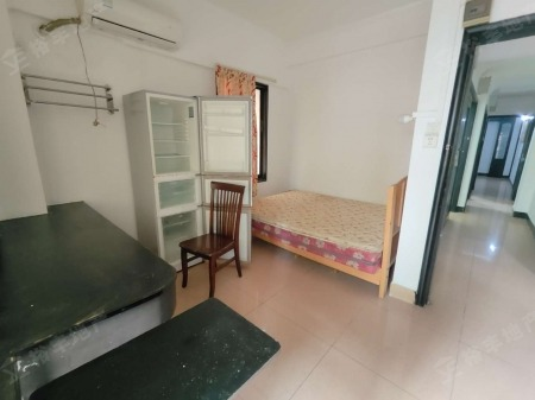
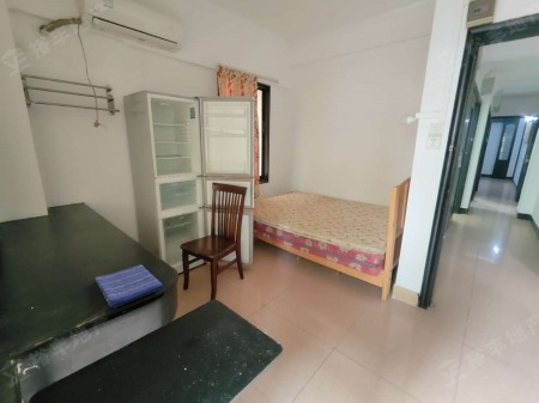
+ dish towel (128, 281)
